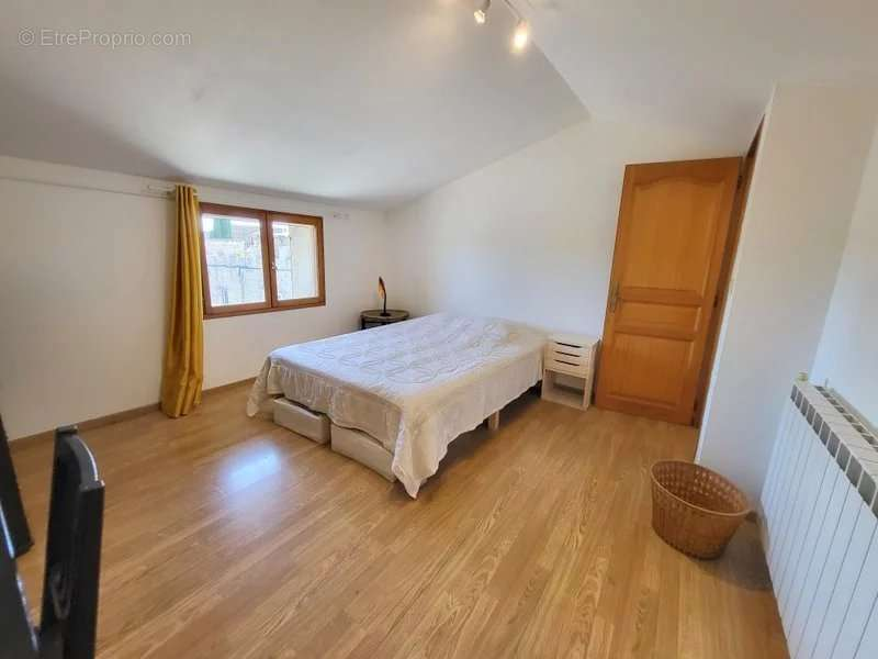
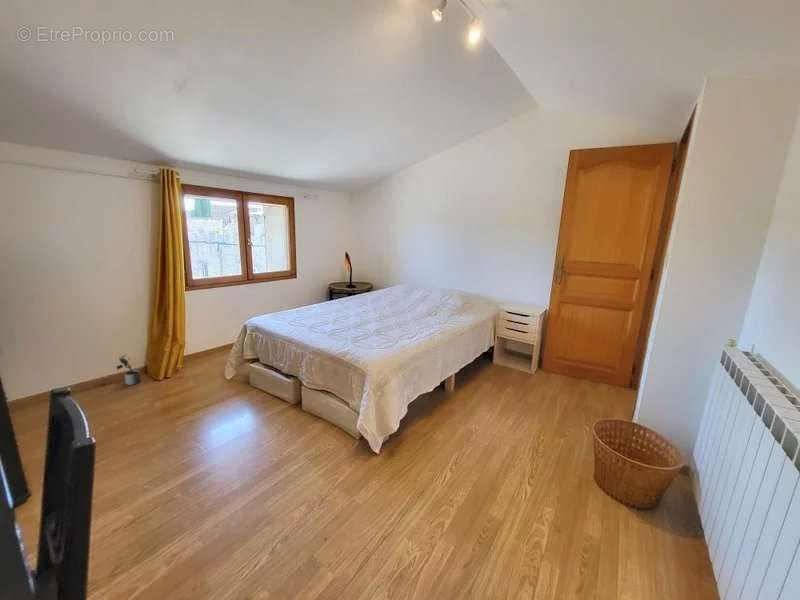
+ potted plant (128, 371)
